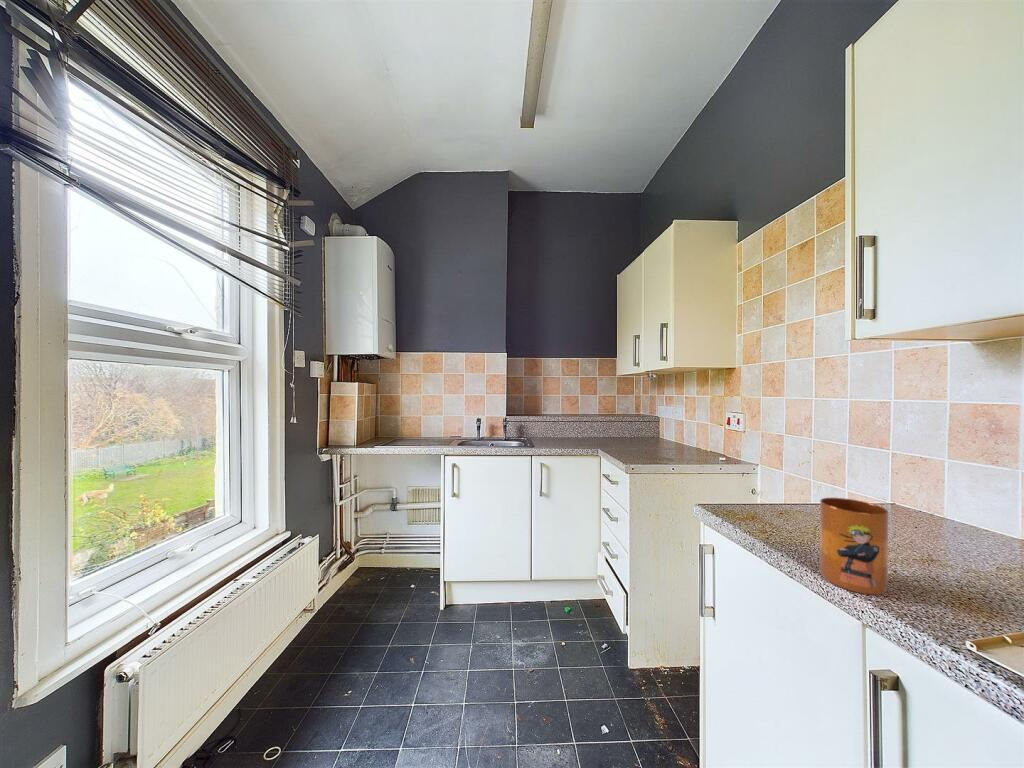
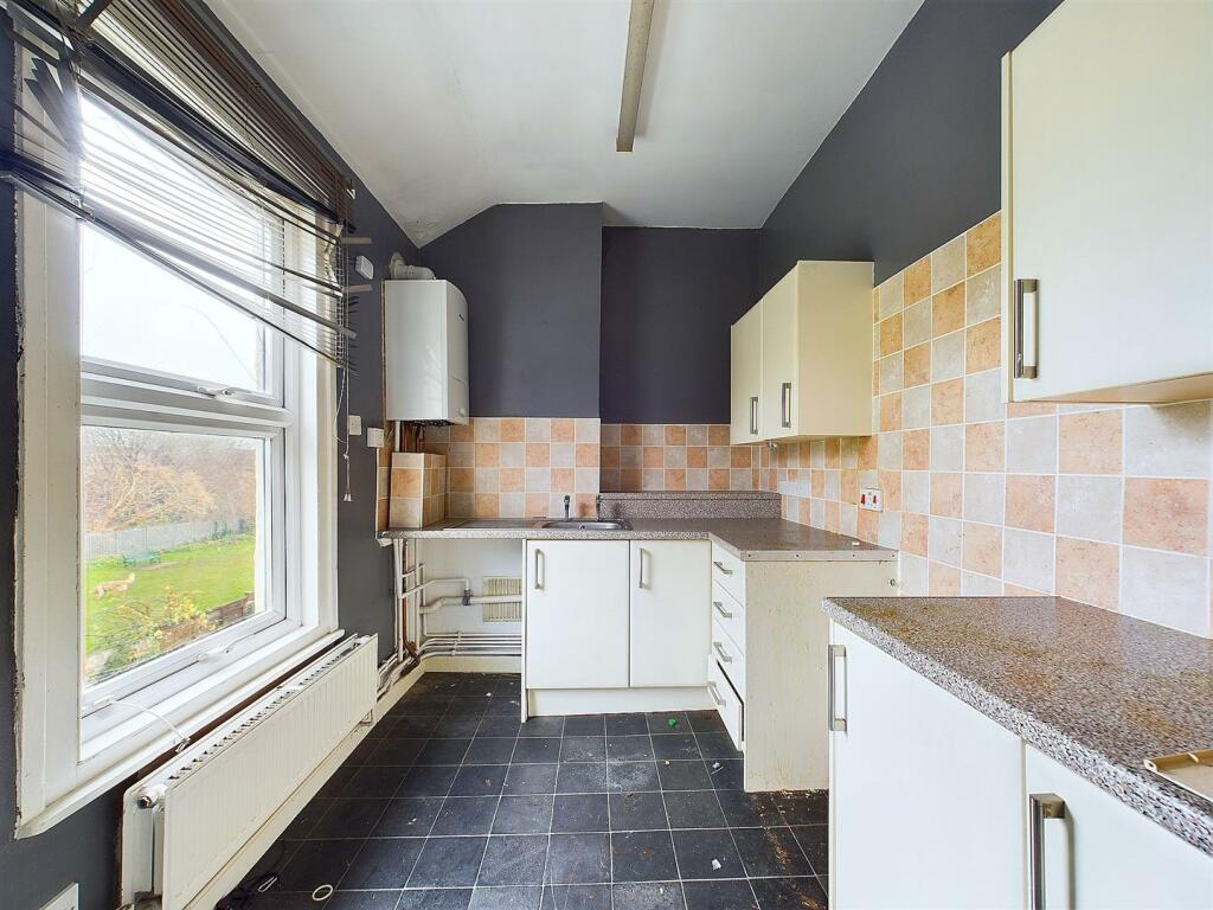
- mug (850, 539)
